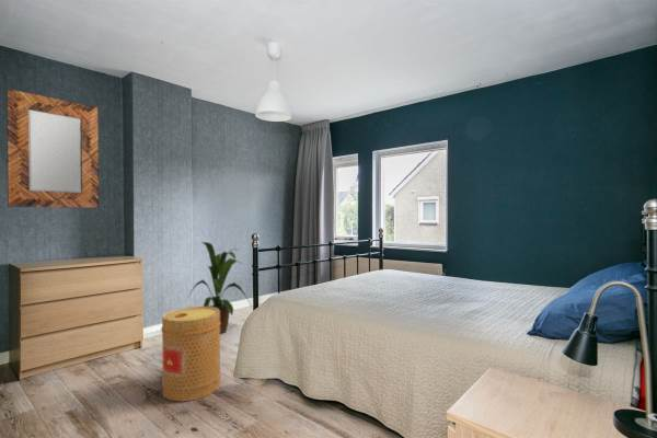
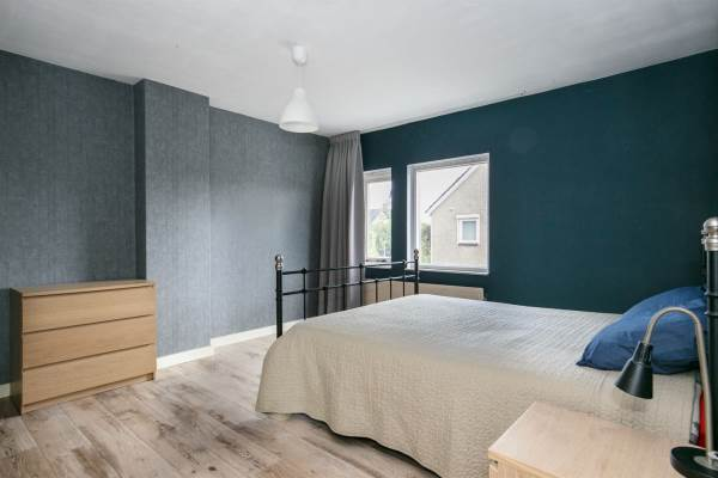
- house plant (222, 285)
- basket (192, 349)
- home mirror (56, 153)
